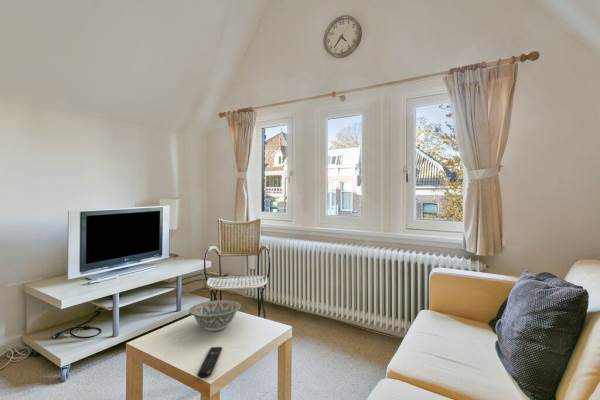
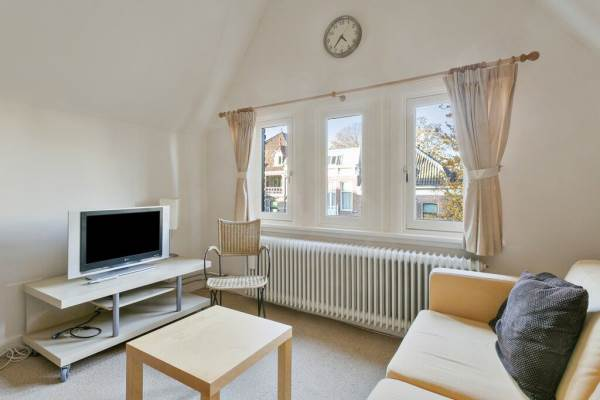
- remote control (210, 361)
- decorative bowl (215, 316)
